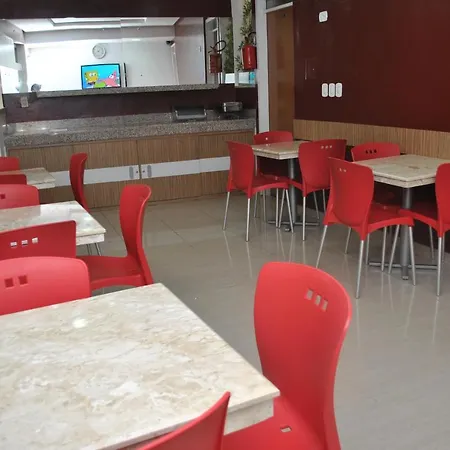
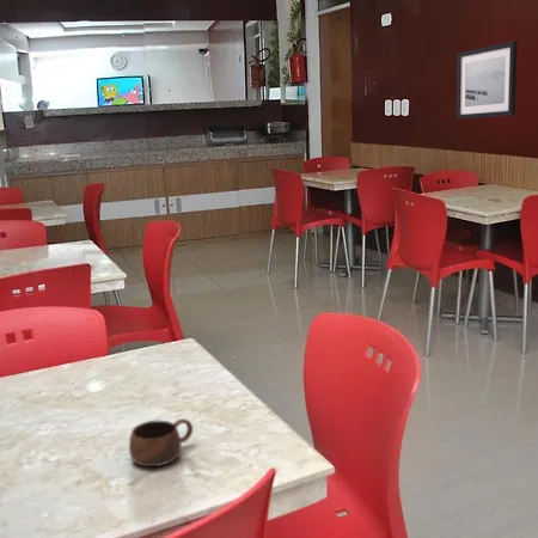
+ cup (163, 440)
+ wall art (484, 82)
